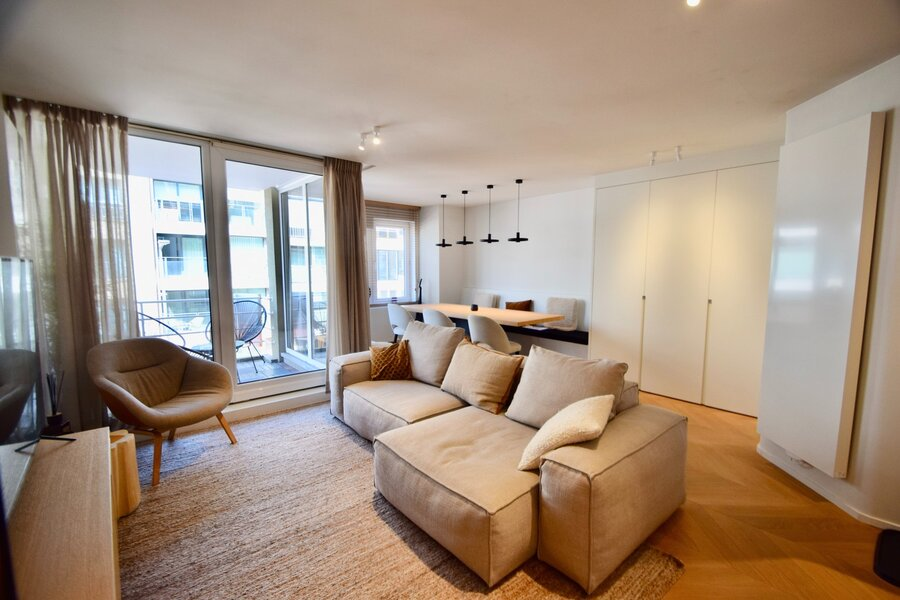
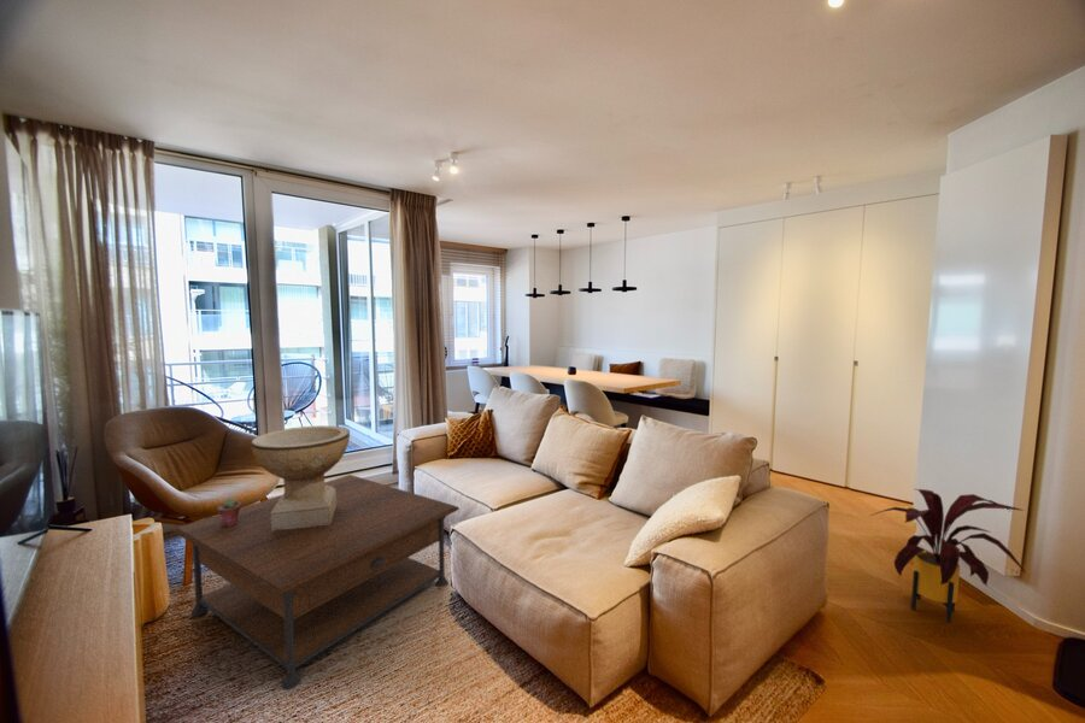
+ decorative bowl (304, 476)
+ potted succulent (229, 510)
+ house plant (942, 548)
+ coffee table (326, 557)
